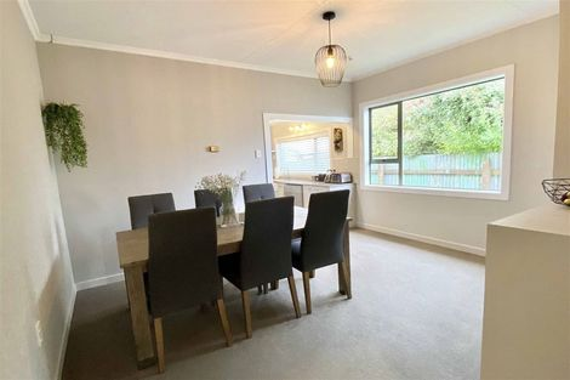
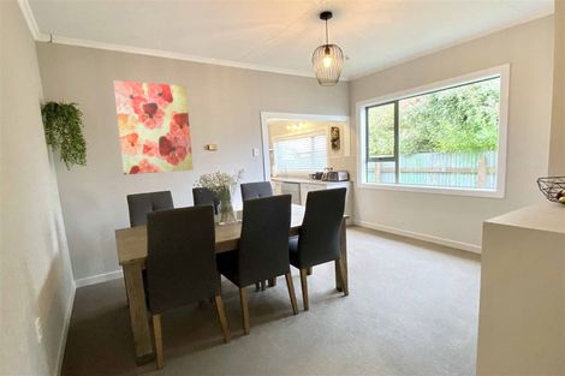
+ wall art (155, 129)
